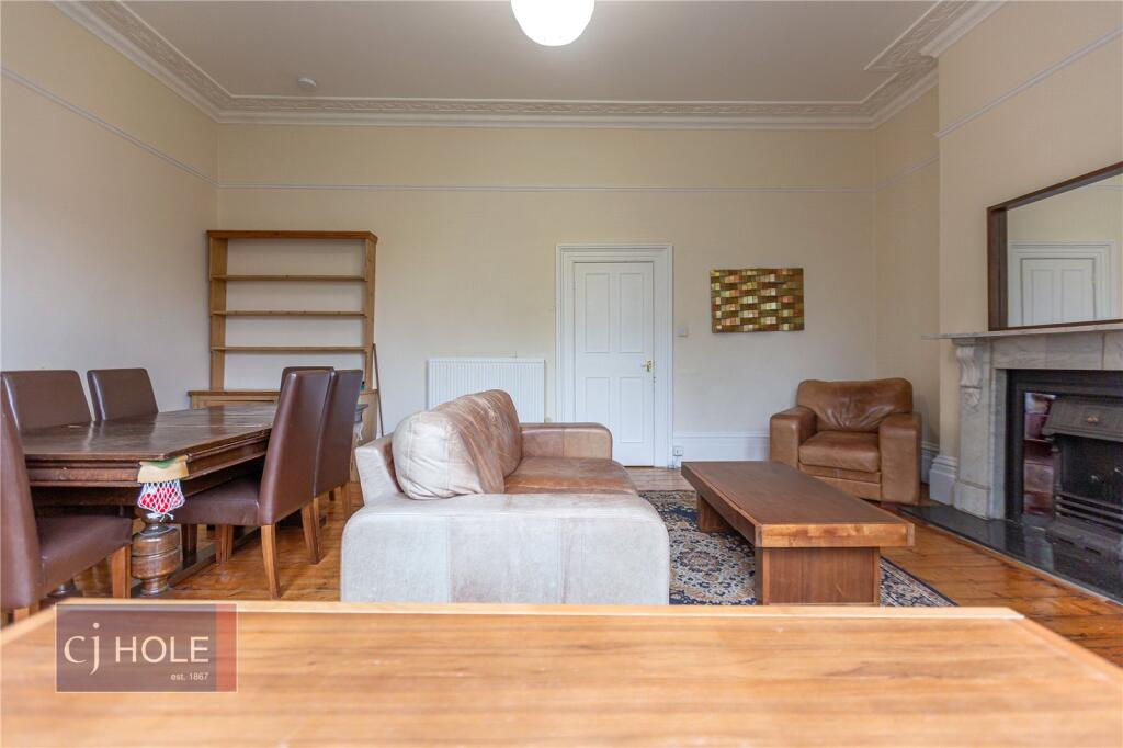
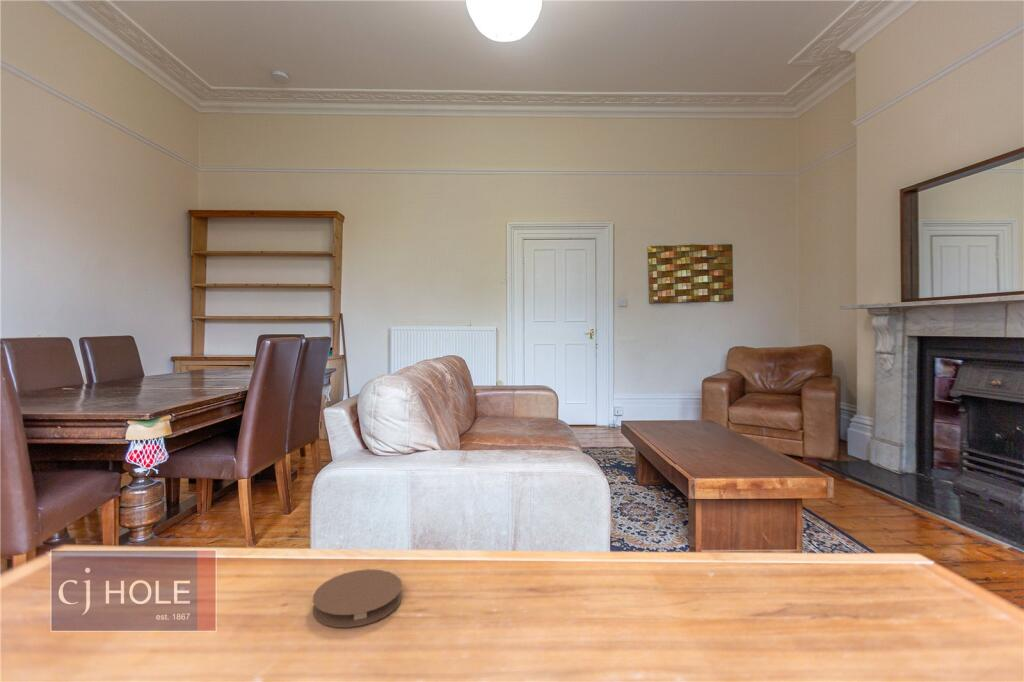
+ coaster (358, 595)
